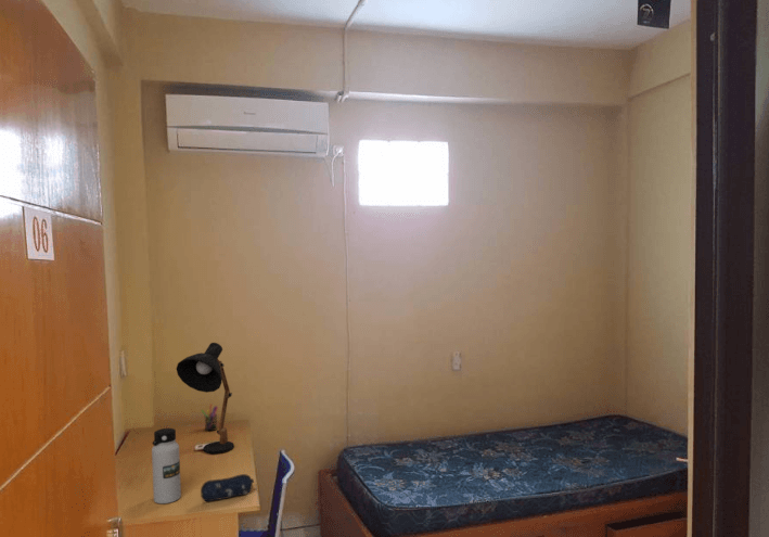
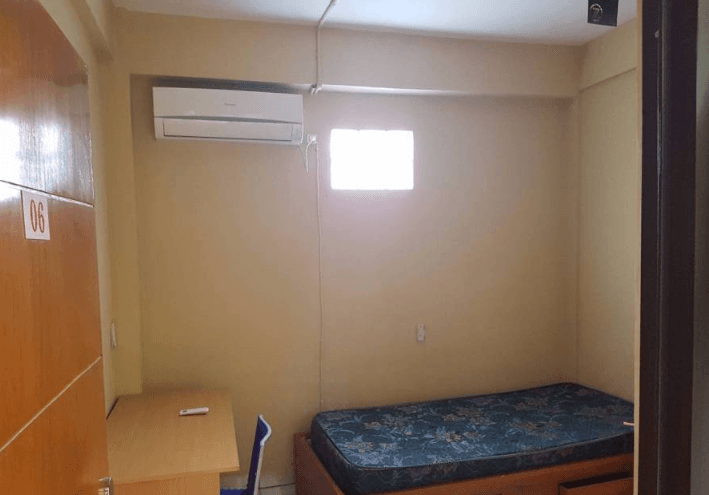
- water bottle (166, 464)
- pen holder (209, 417)
- desk lamp (210, 391)
- pencil case (227, 487)
